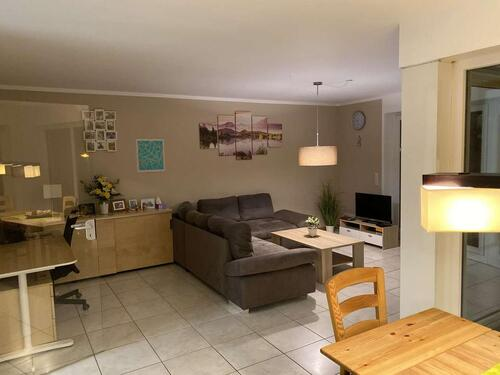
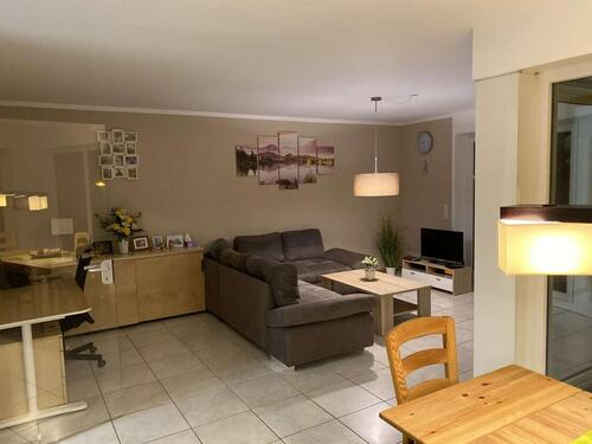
- wall art (150, 155)
